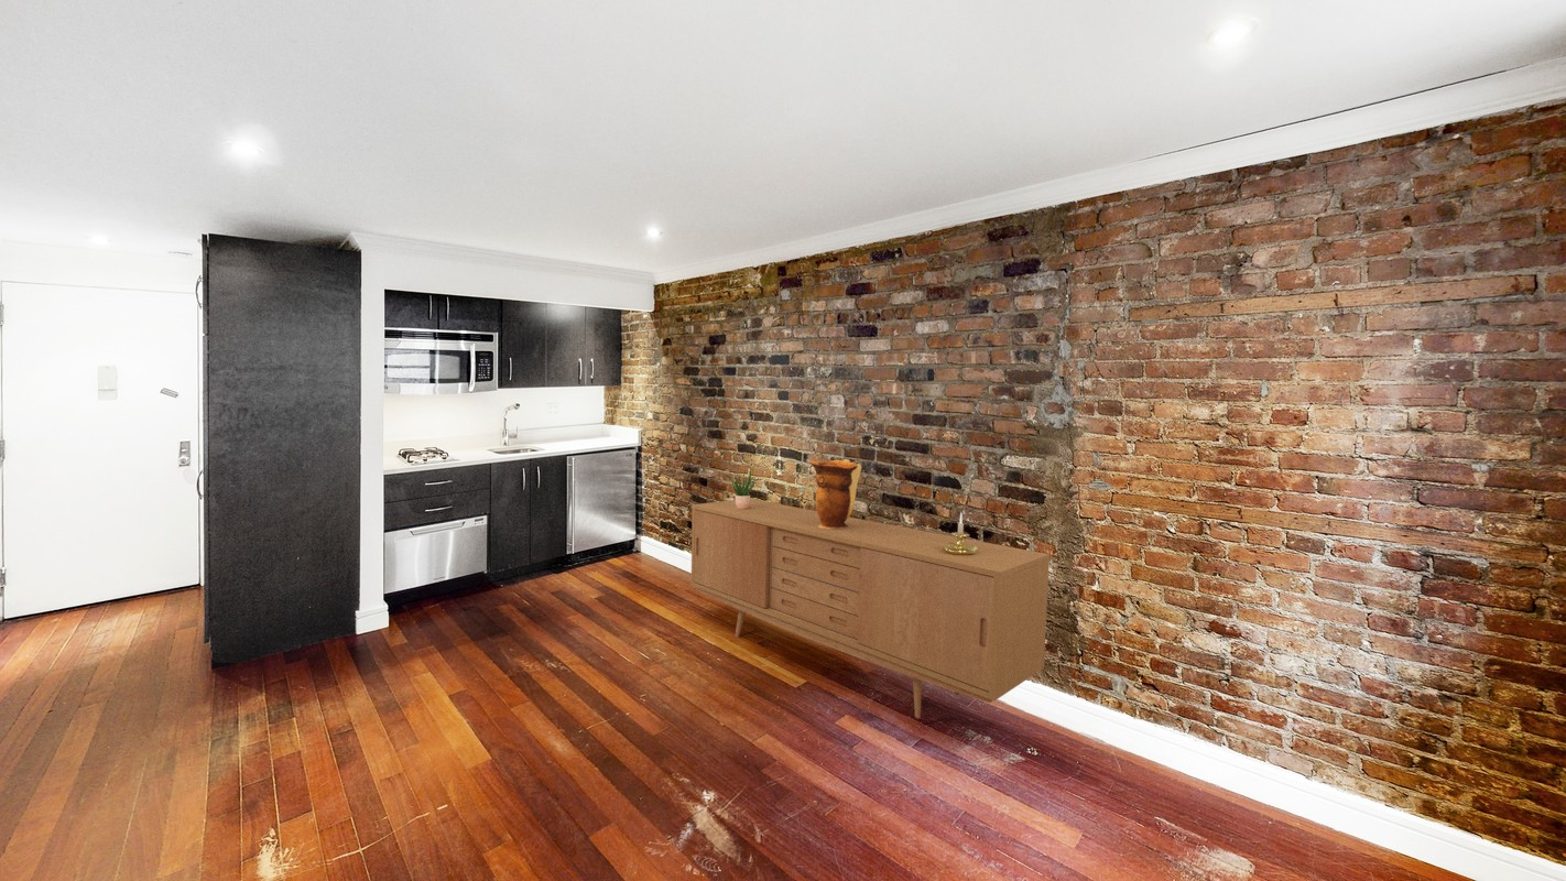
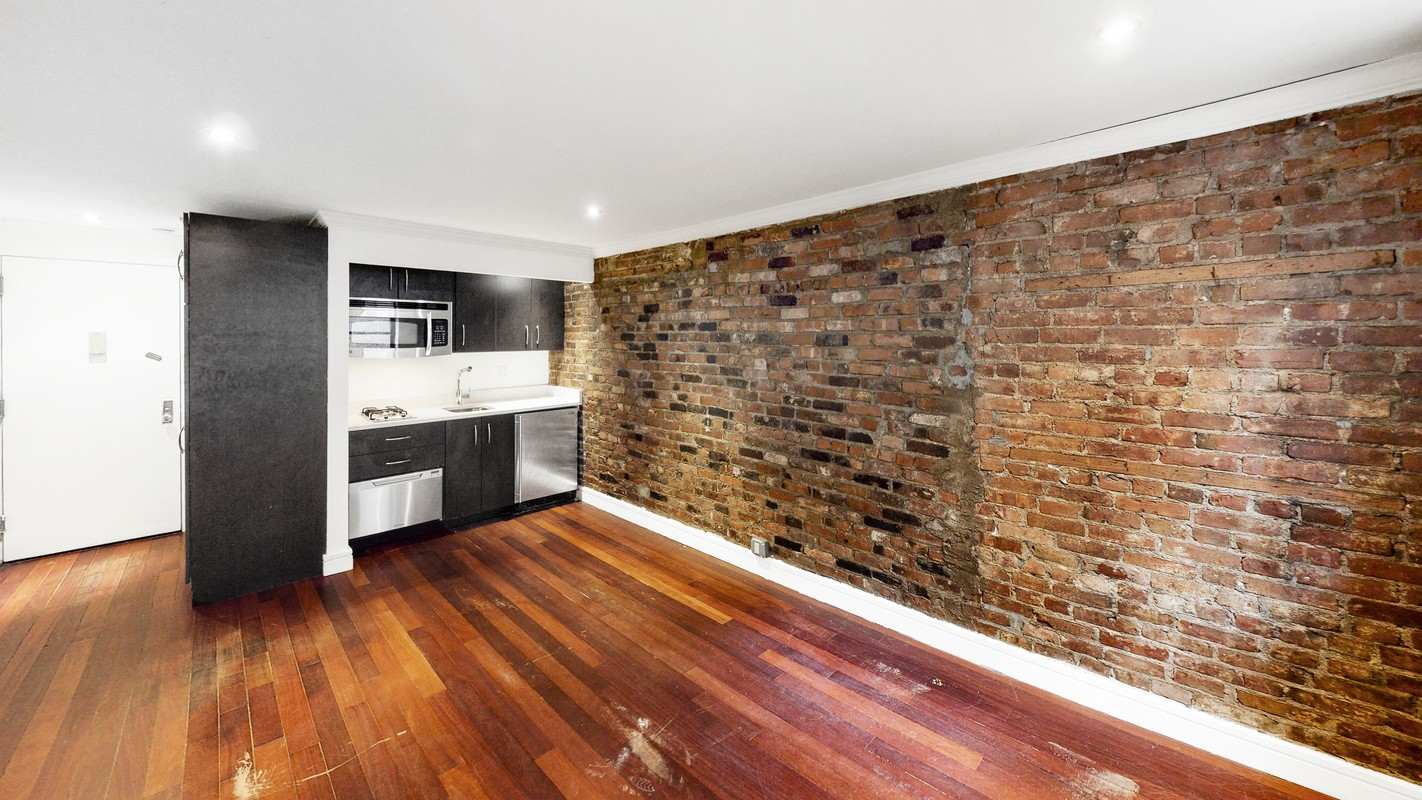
- candle holder (958, 532)
- decorative vase (834, 492)
- potted plant (743, 487)
- sideboard (837, 595)
